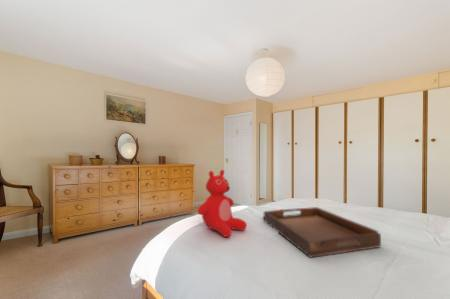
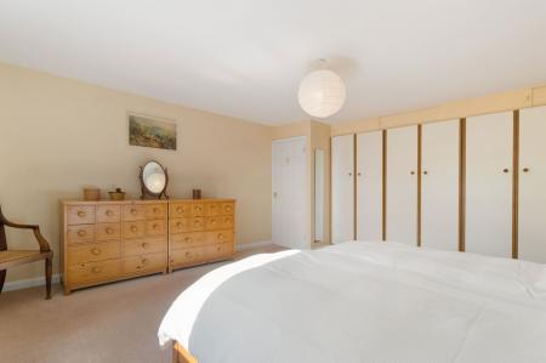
- teddy bear (223, 200)
- serving tray (314, 226)
